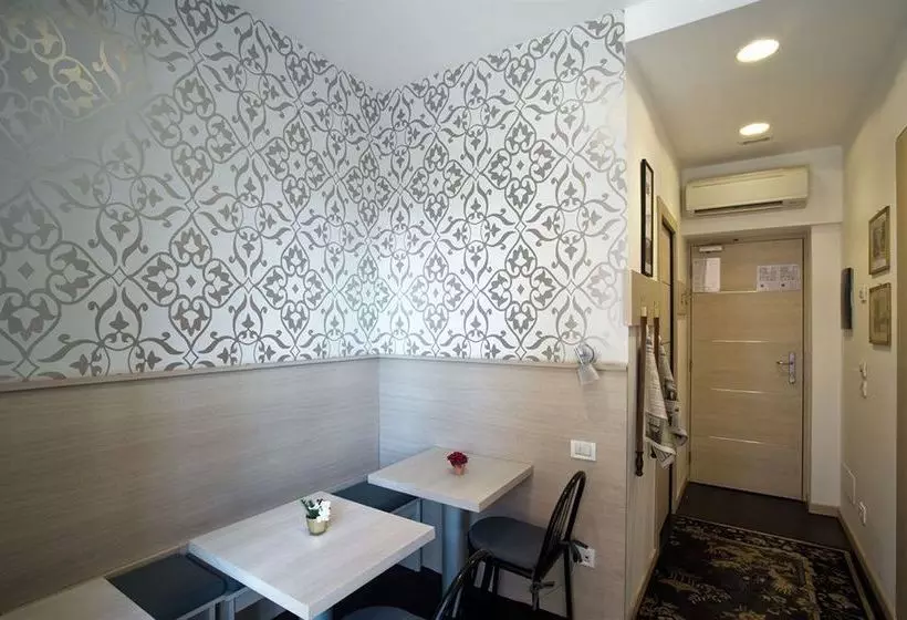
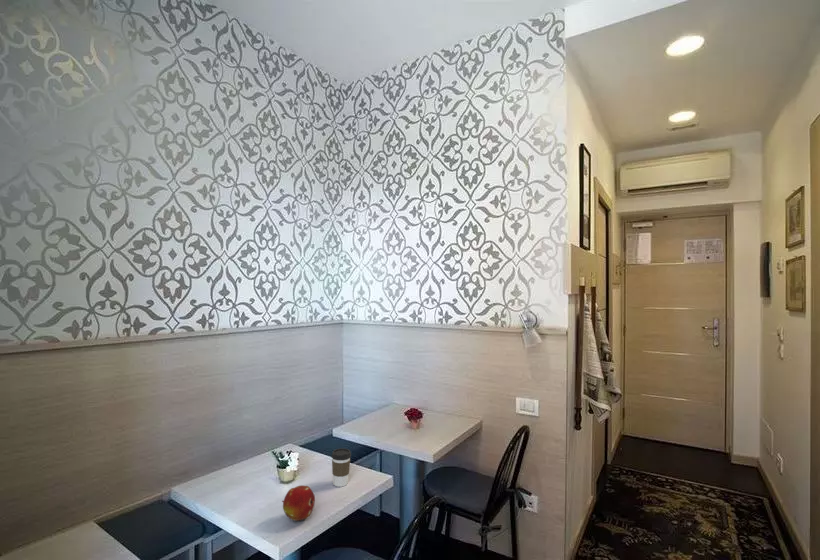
+ coffee cup (341, 467)
+ fruit (297, 502)
